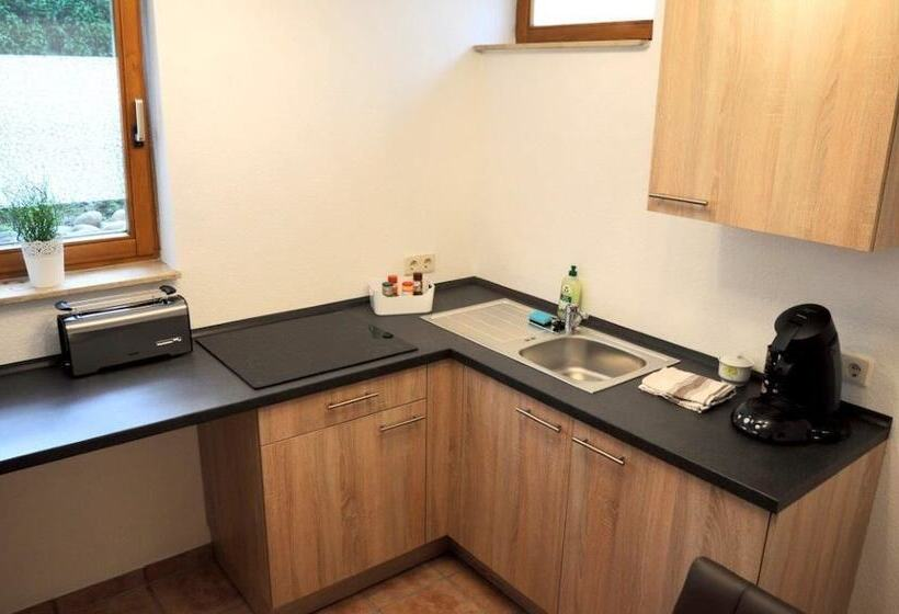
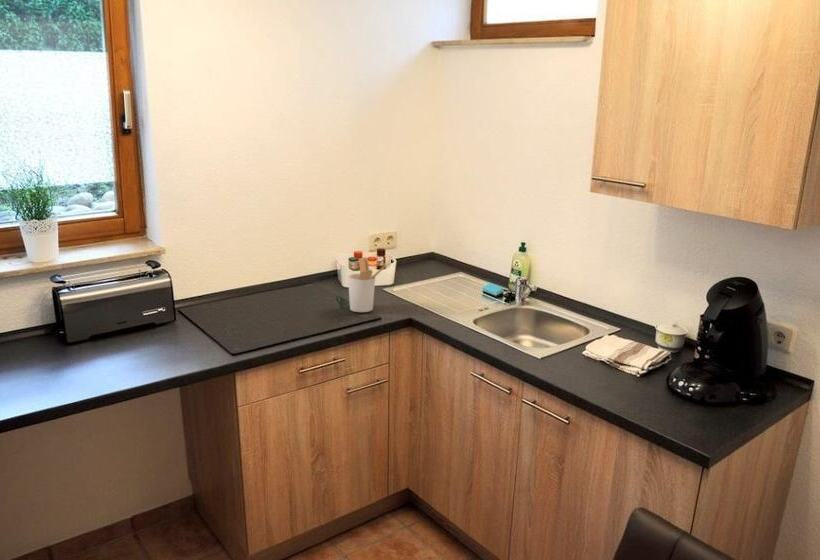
+ utensil holder (368, 285)
